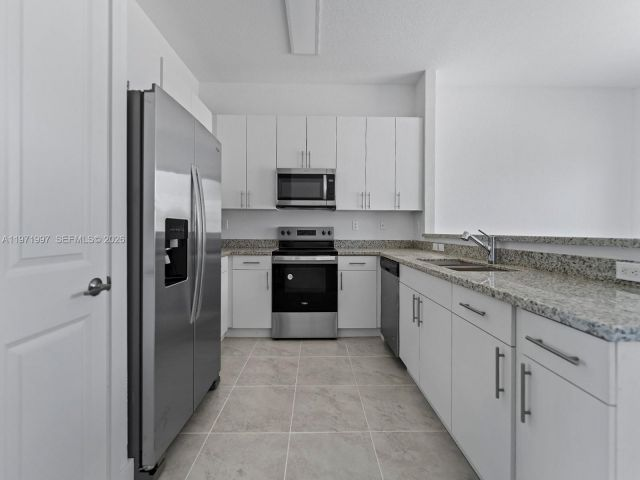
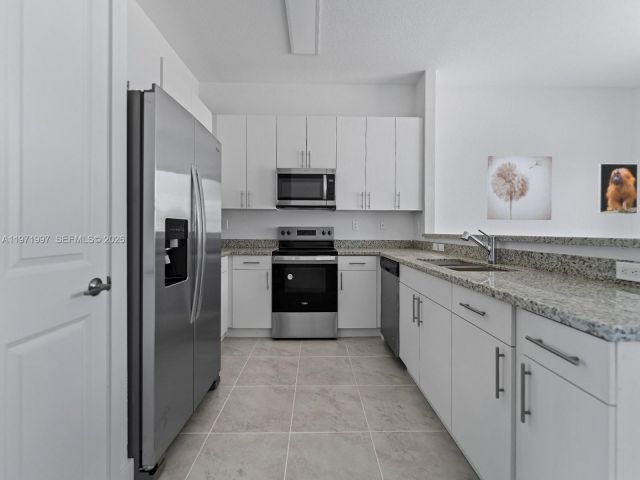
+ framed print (617, 188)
+ wall art (519, 188)
